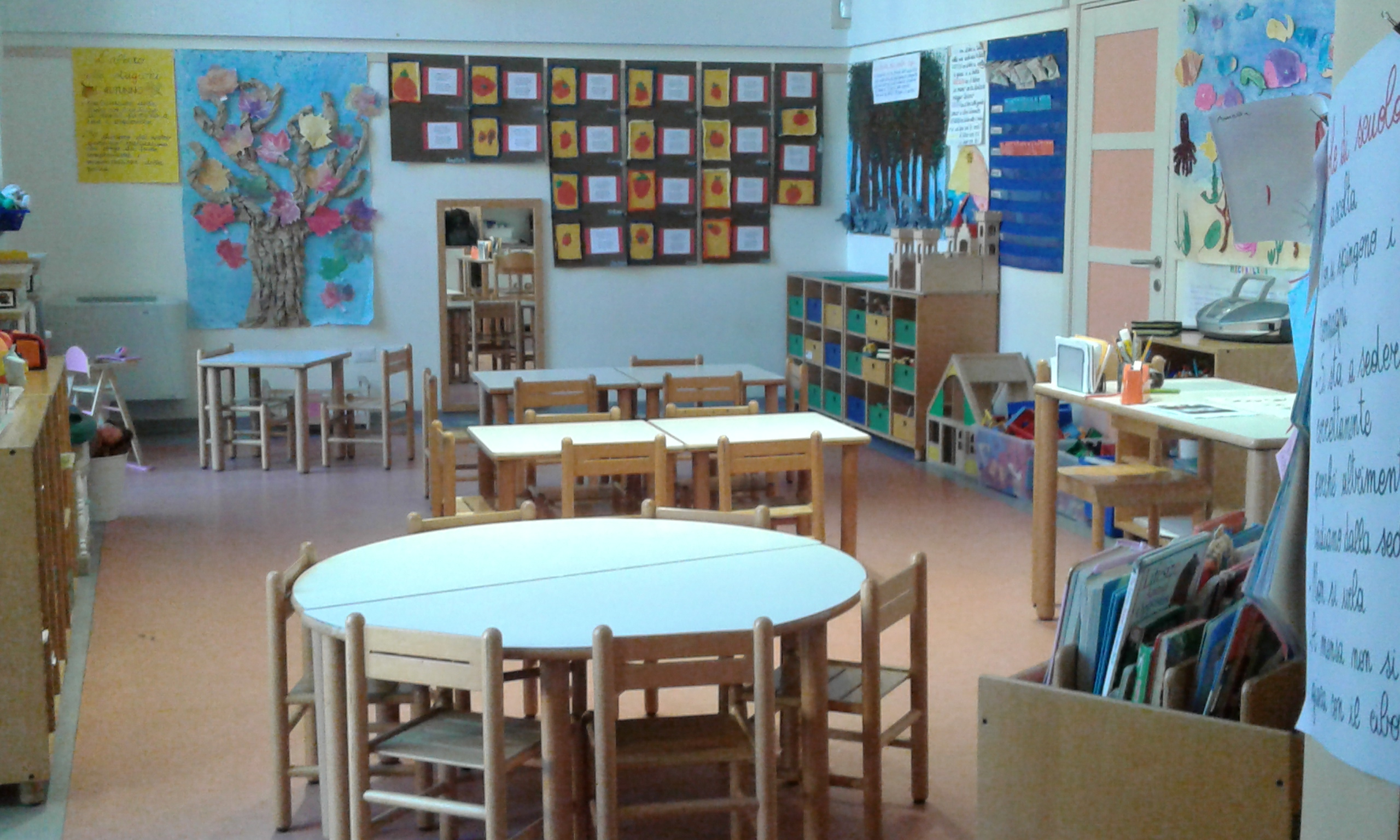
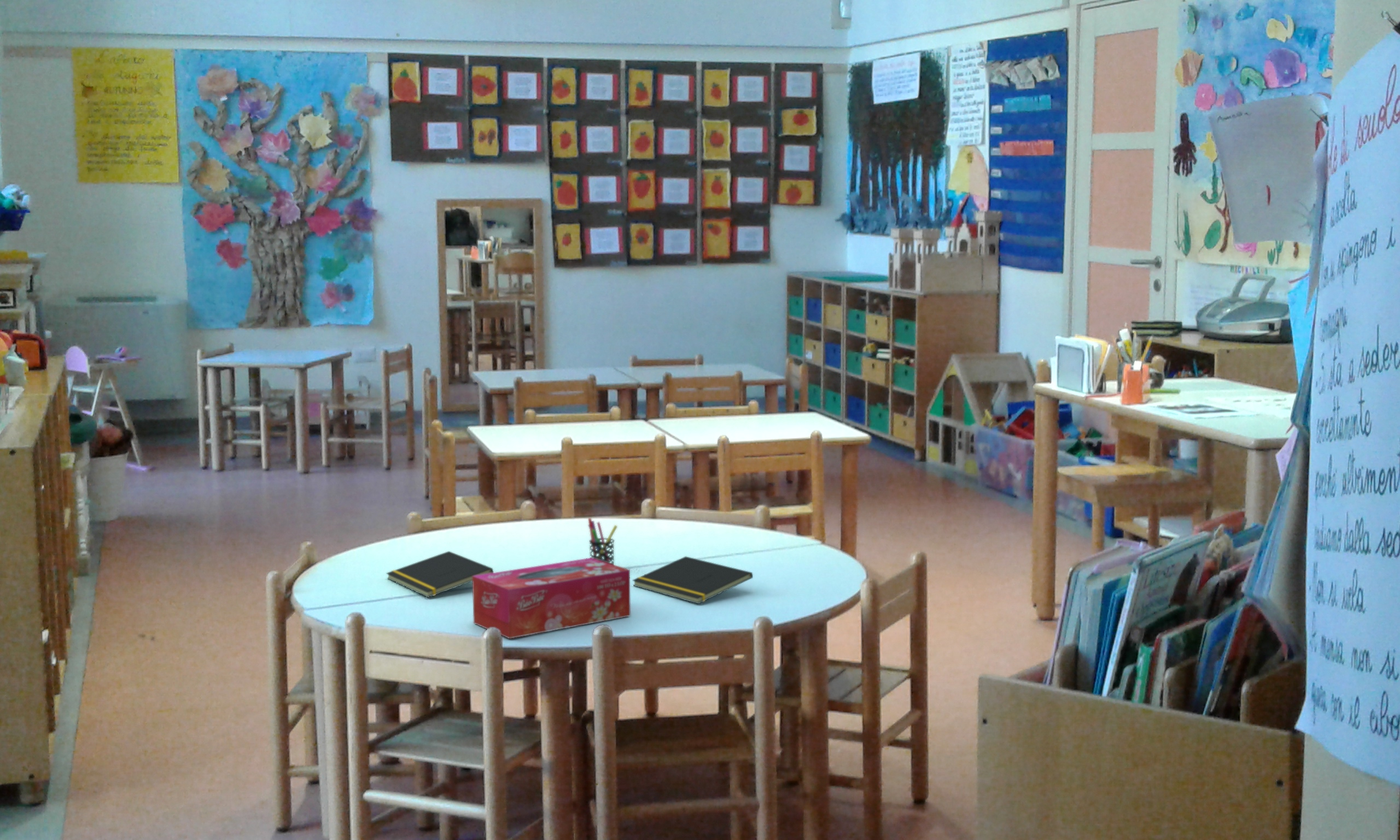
+ notepad (439, 573)
+ tissue box (552, 596)
+ notepad (692, 579)
+ pen holder (599, 545)
